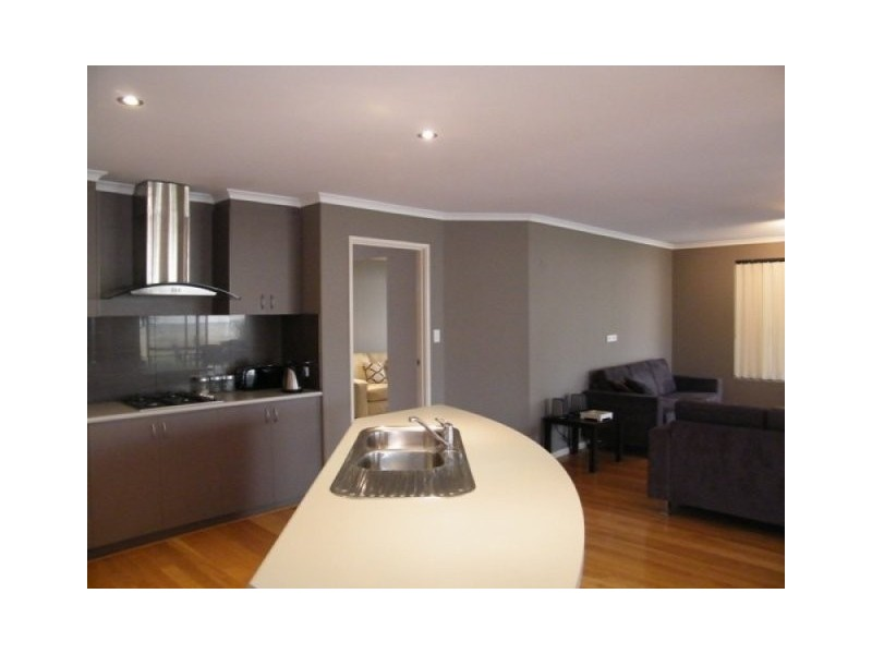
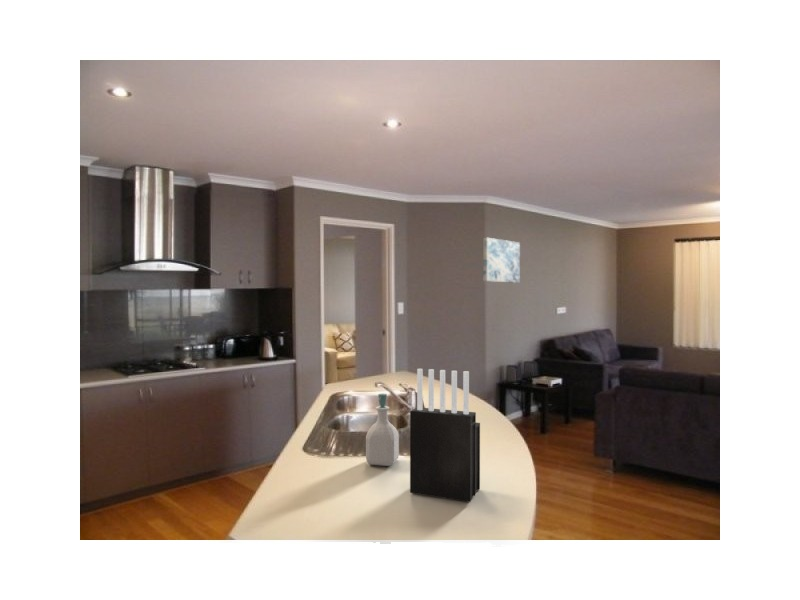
+ soap bottle (382, 428)
+ wall art (502, 261)
+ knife block (446, 429)
